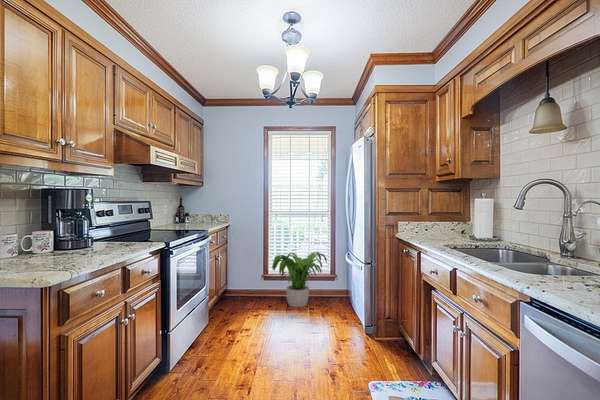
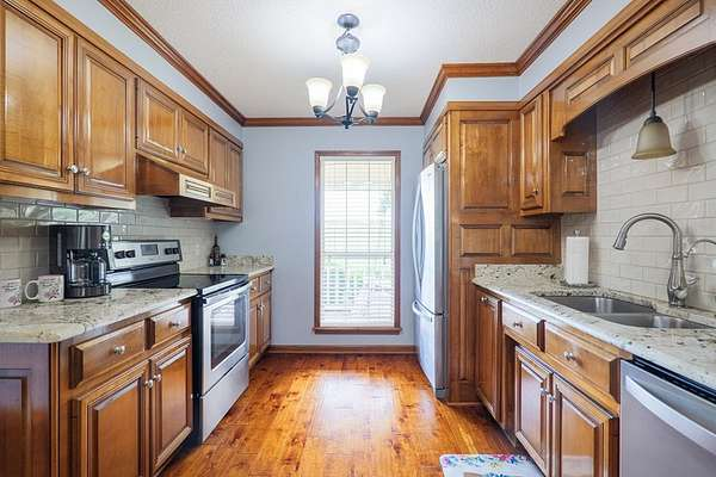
- potted plant (300, 278)
